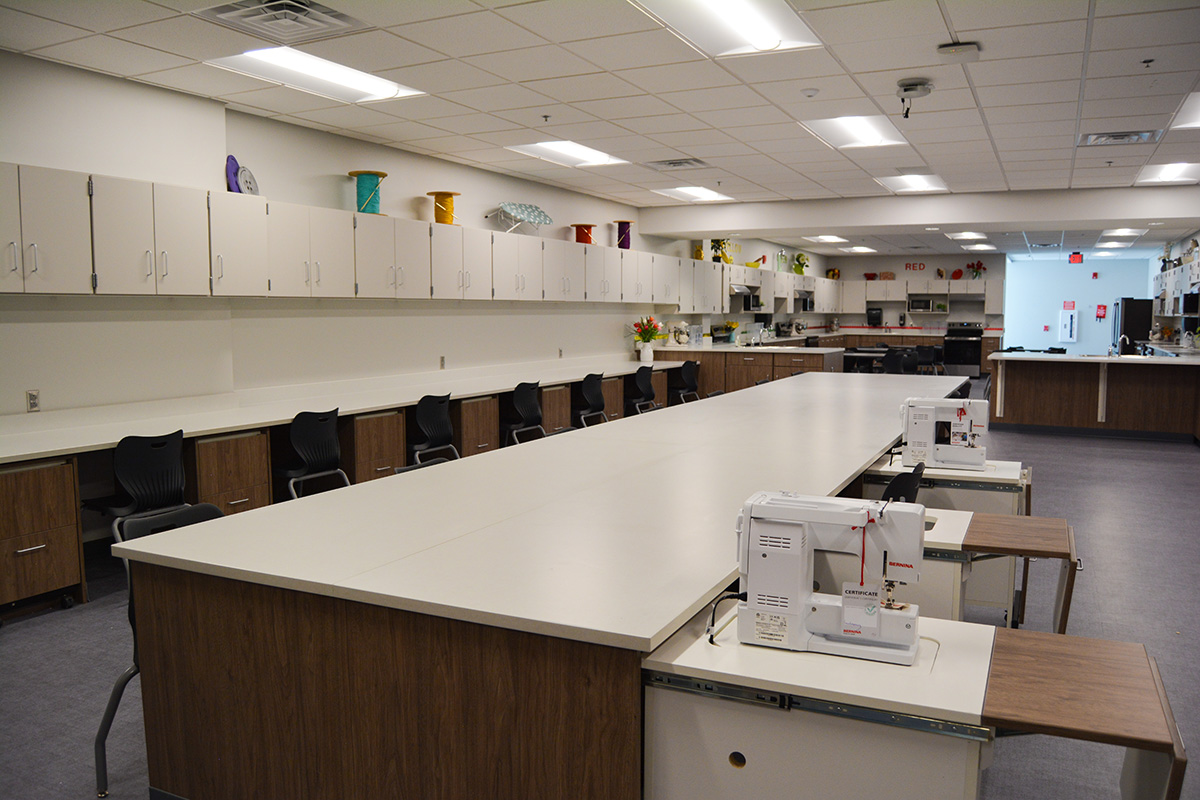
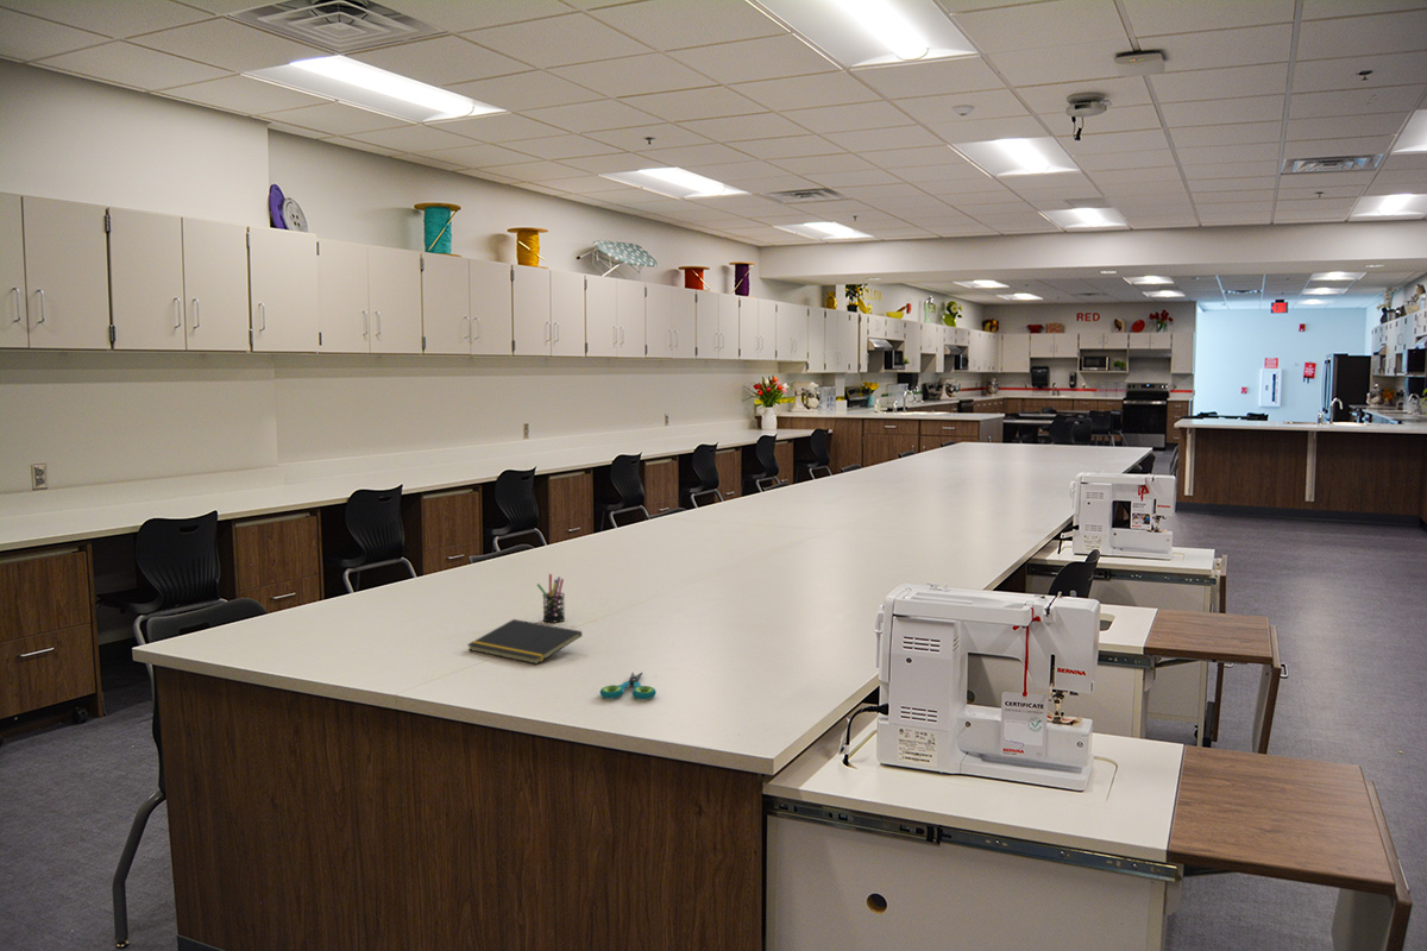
+ scissors (631, 682)
+ pen holder (551, 597)
+ notepad (524, 640)
